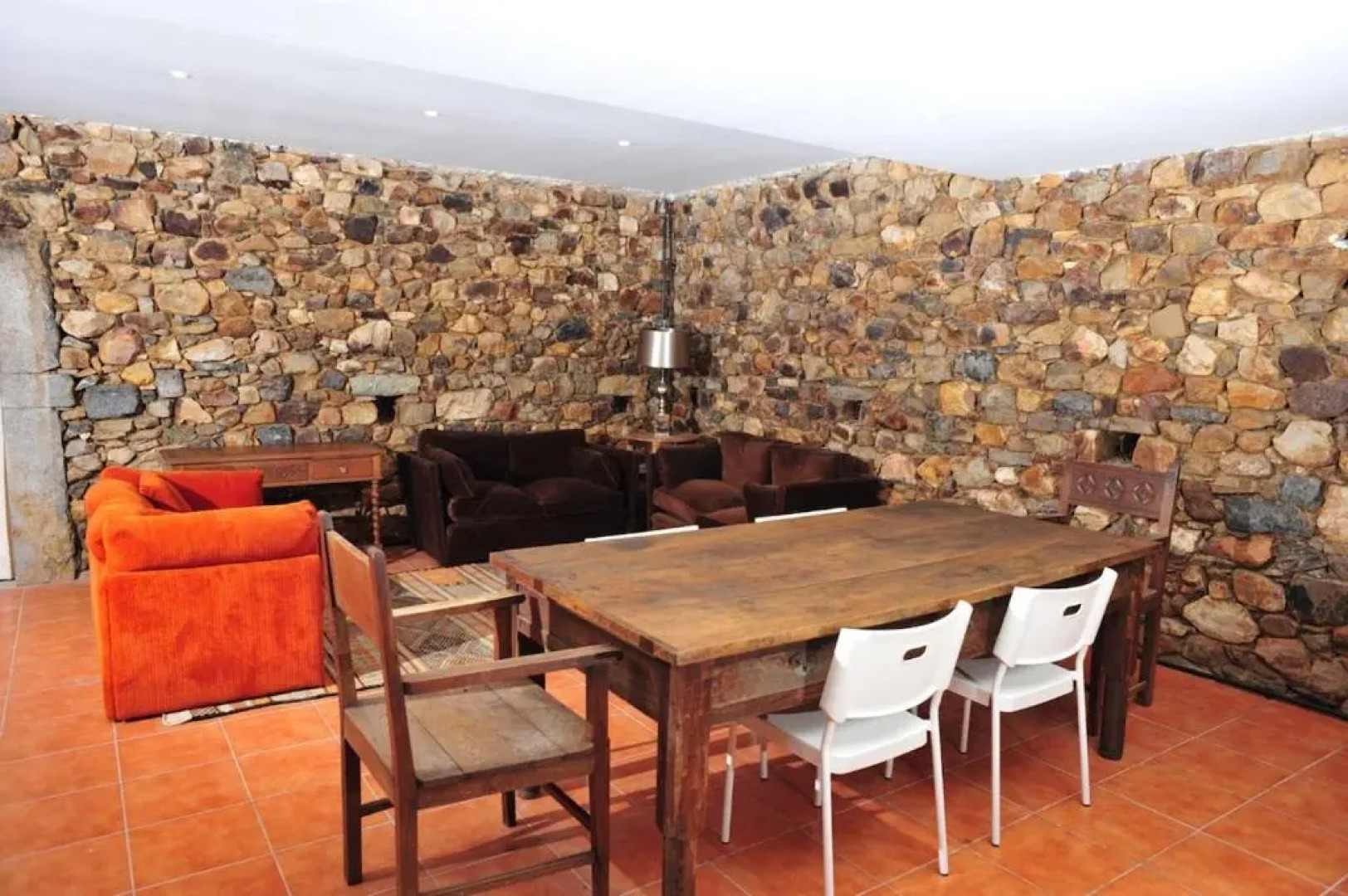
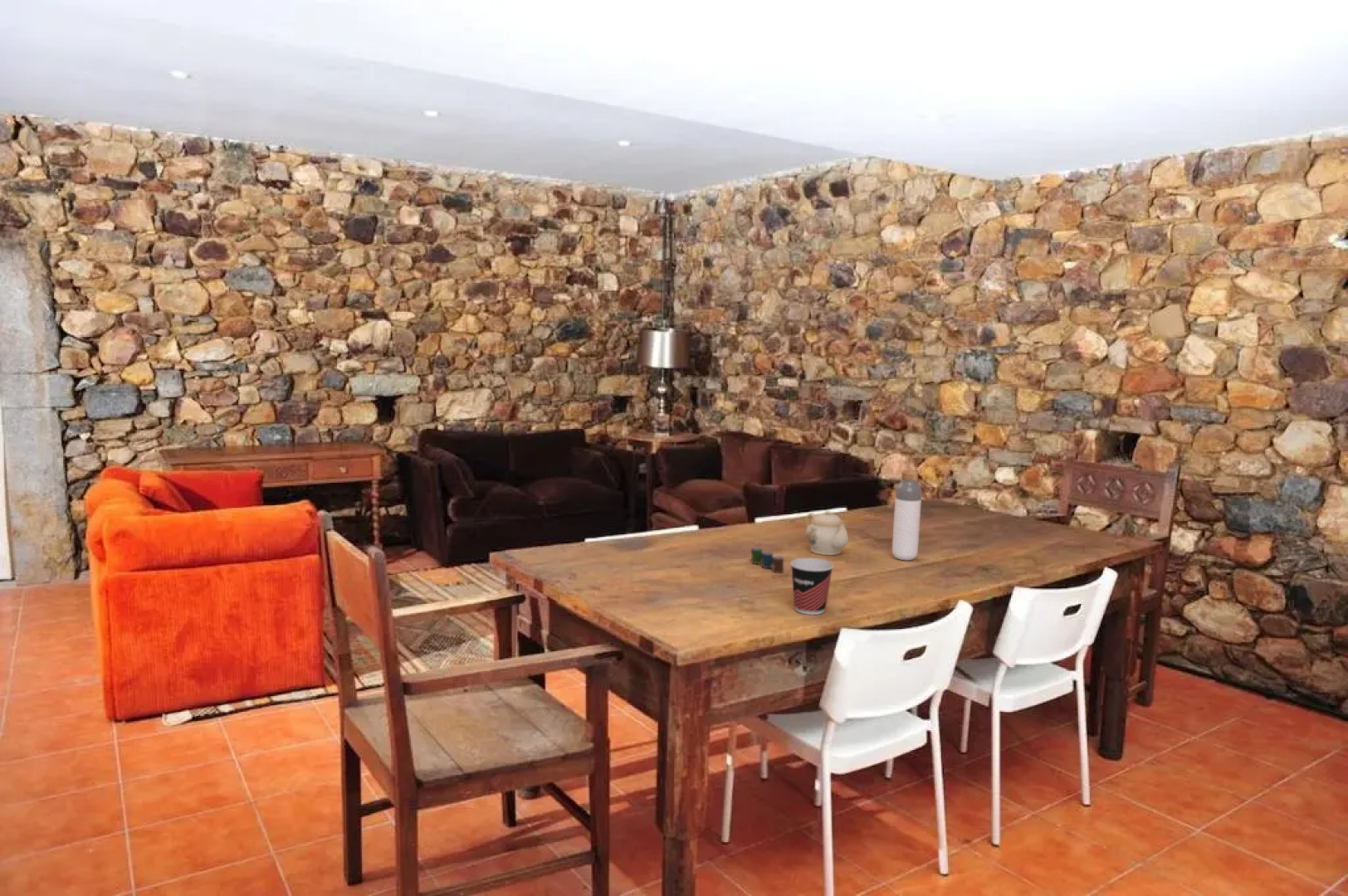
+ bottle (906, 514)
+ cup (810, 587)
+ teapot (825, 530)
+ cup (766, 554)
